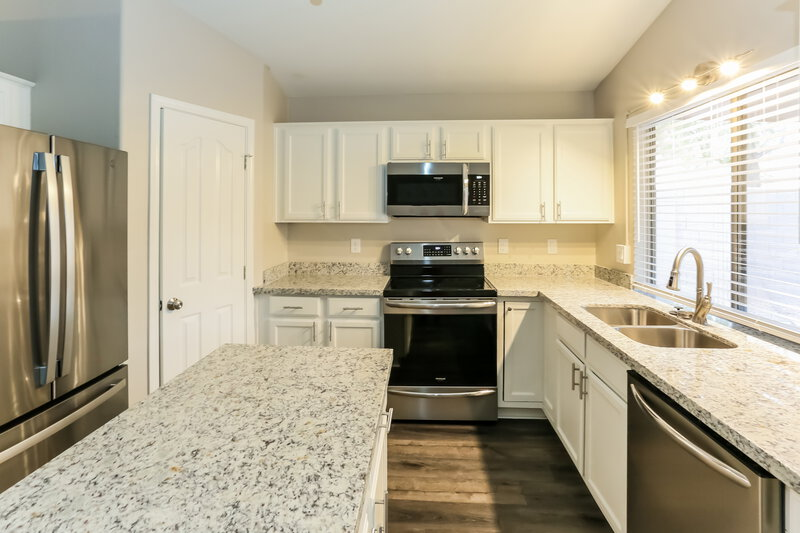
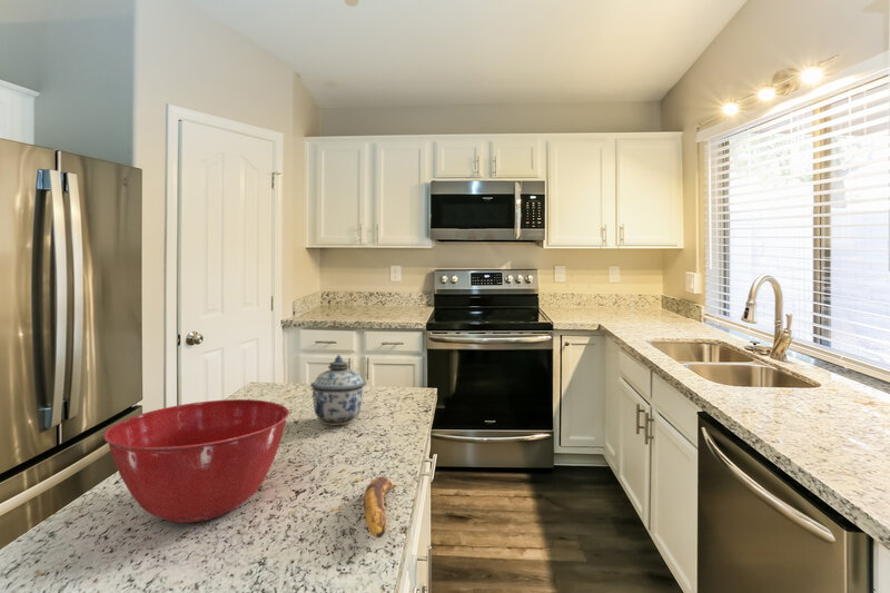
+ mixing bowl (204, 461)
+ lidded jar (338, 388)
+ banana (379, 501)
